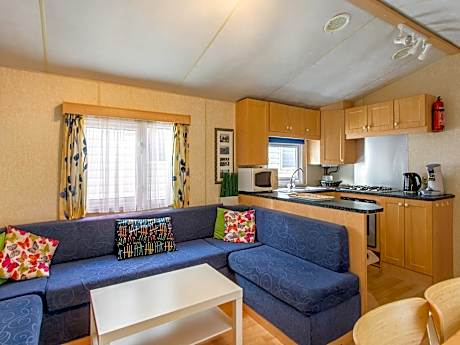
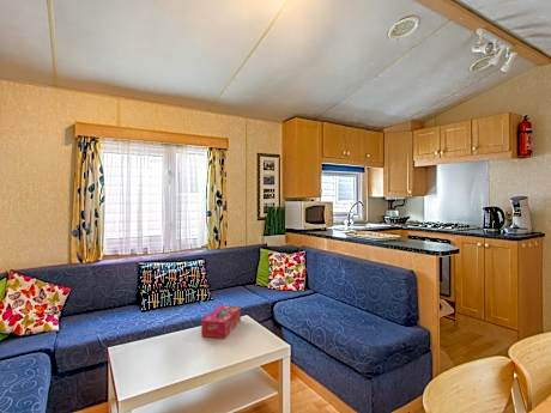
+ tissue box (222, 320)
